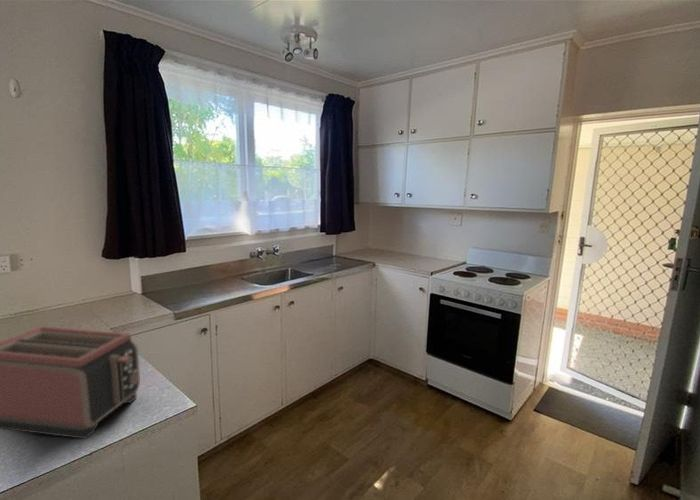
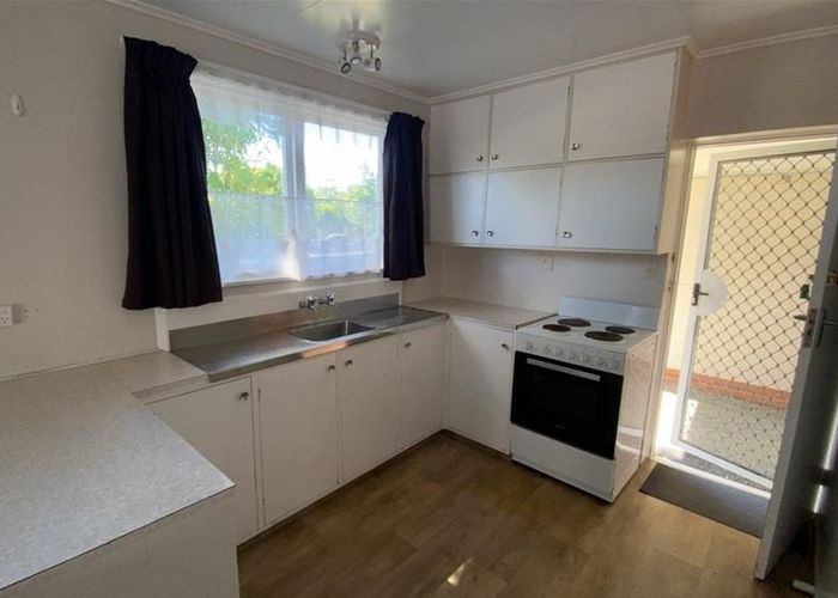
- toaster (69, 378)
